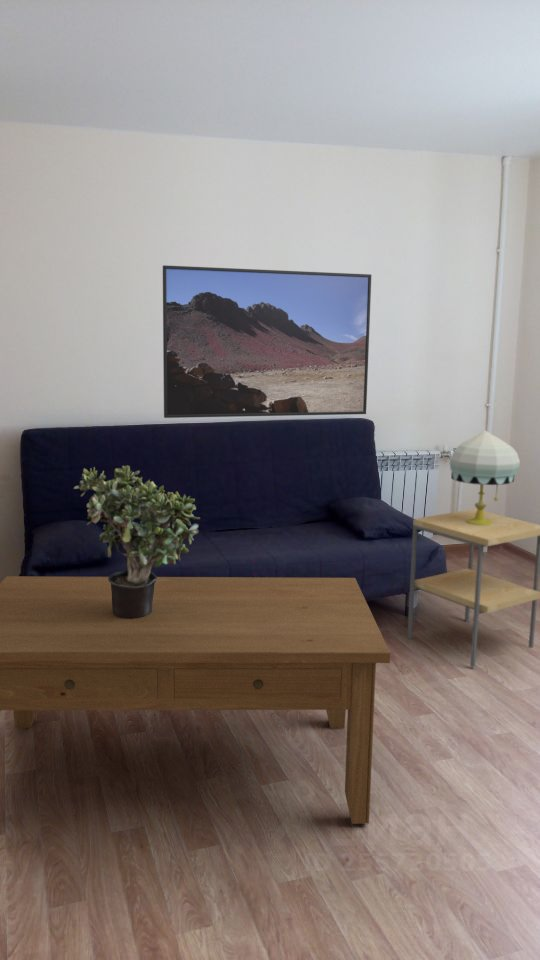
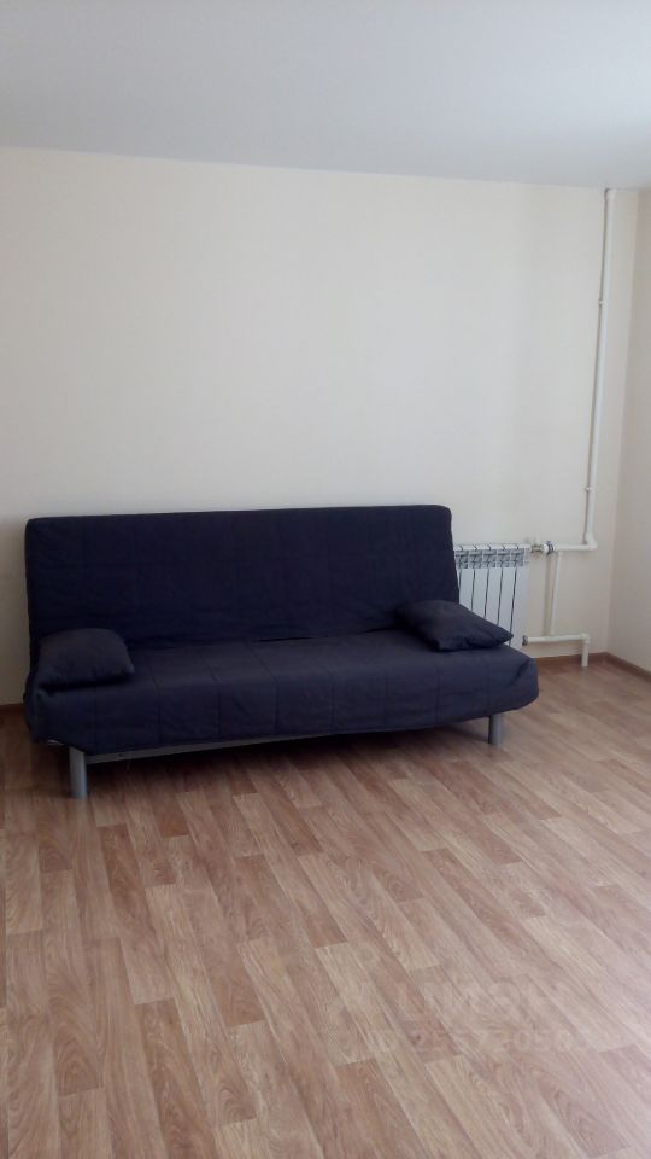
- coffee table (175, 690)
- potted plant (129, 541)
- table lamp (482, 476)
- side table (476, 584)
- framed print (270, 344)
